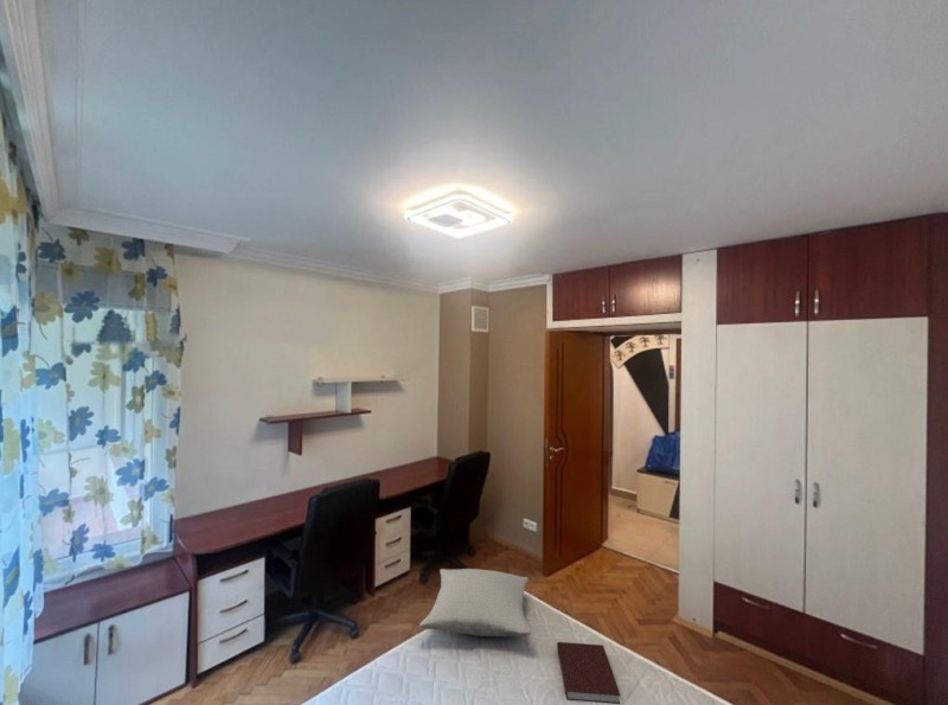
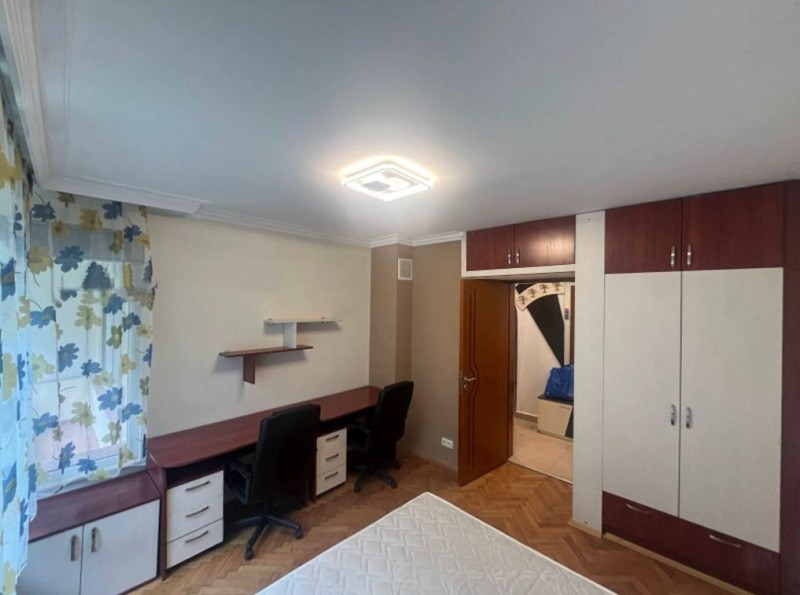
- notebook (585, 669)
- pillow (479, 598)
